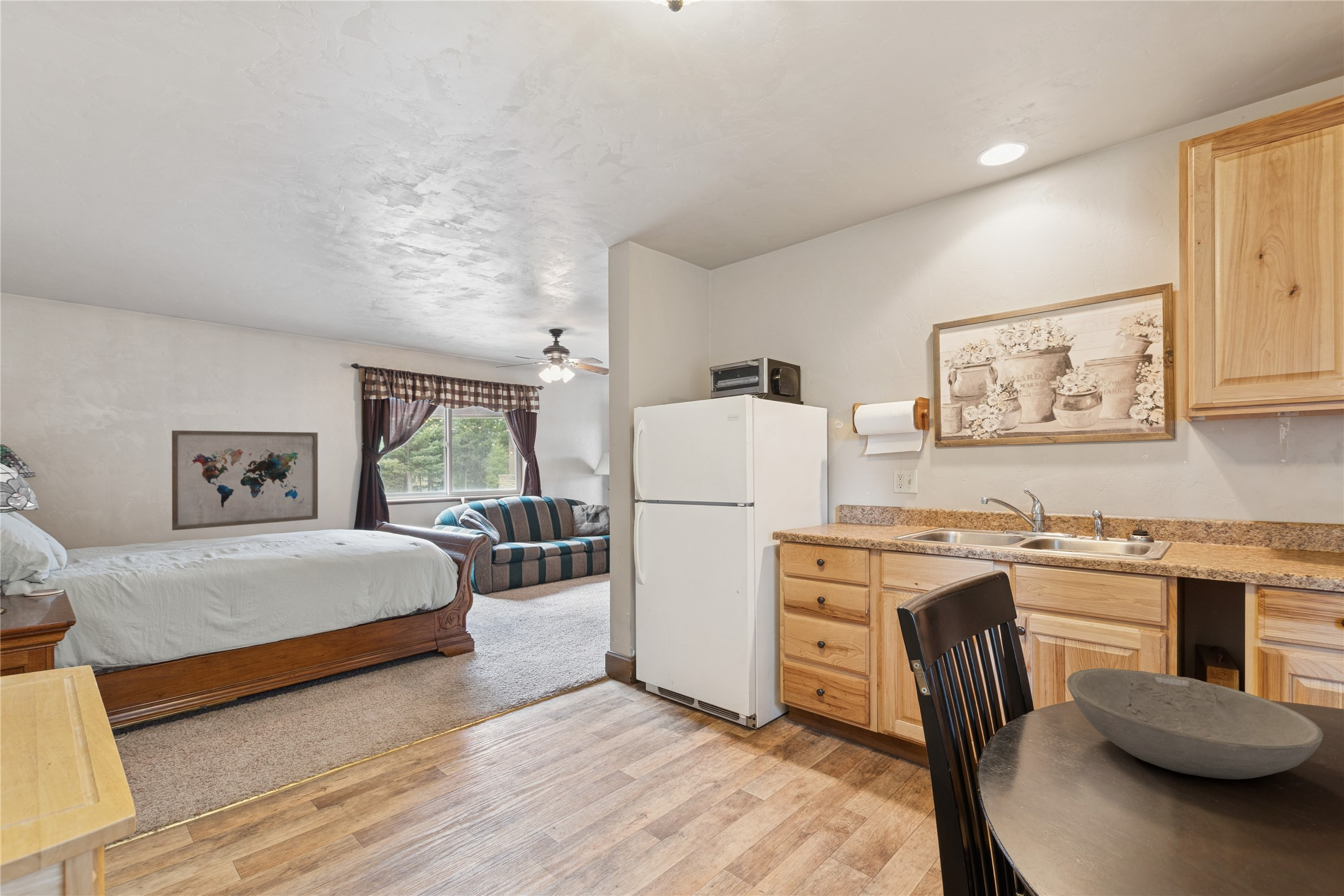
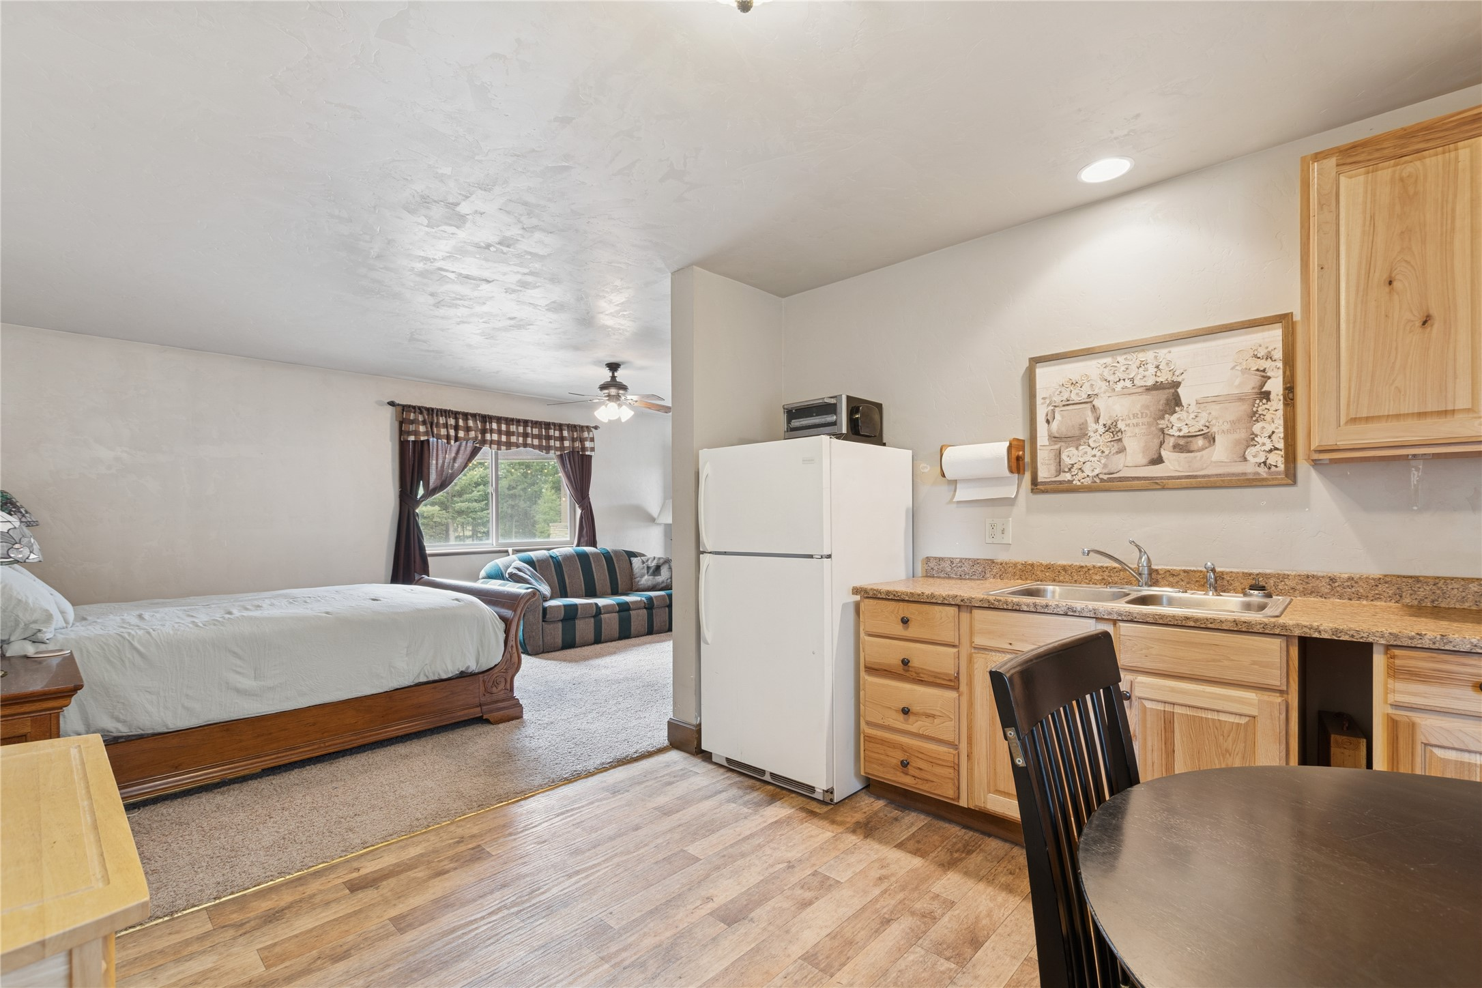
- wall art (250, 478)
- bowl (1182, 729)
